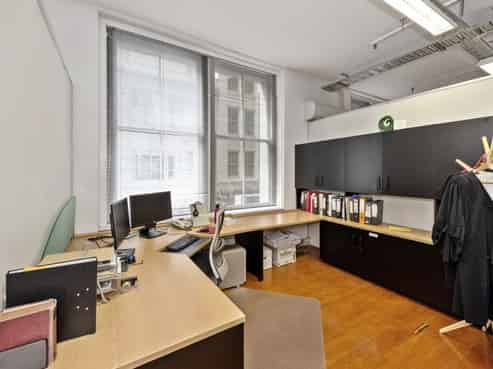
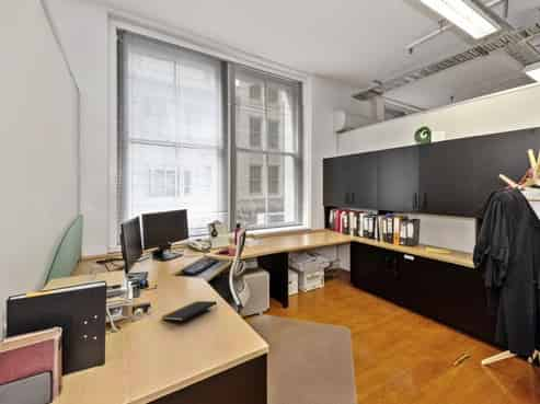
+ notepad (189, 310)
